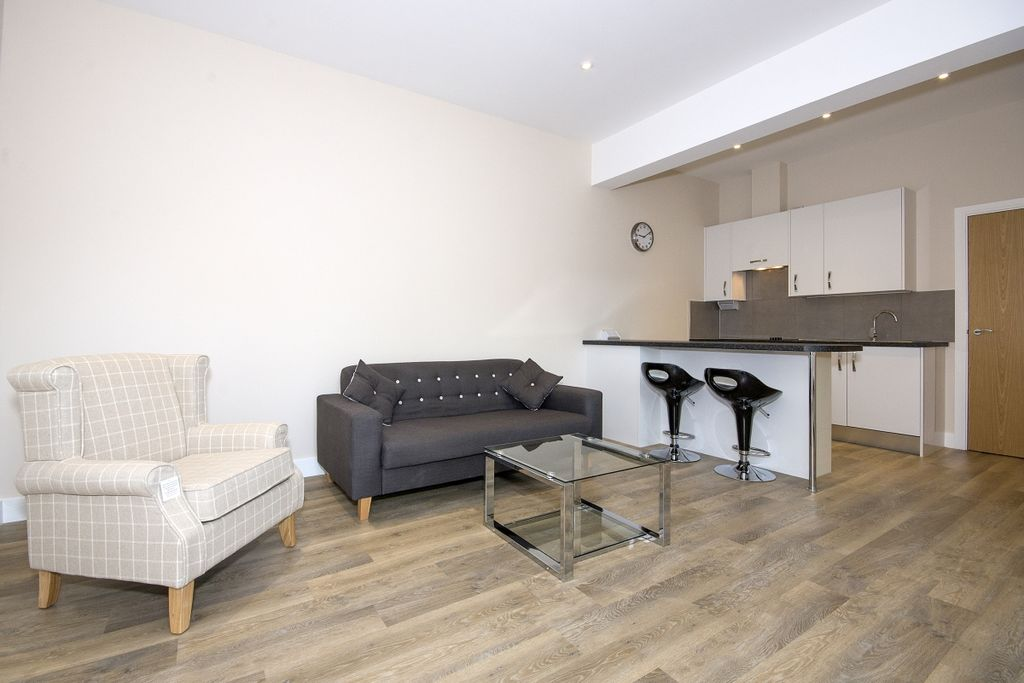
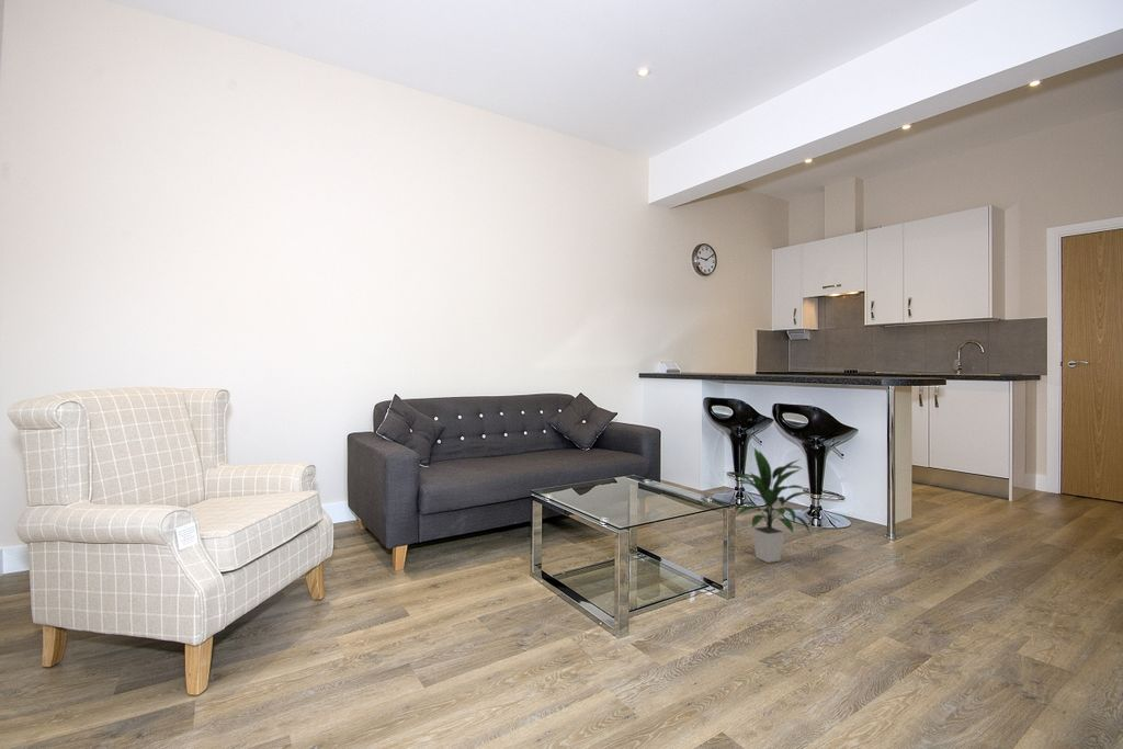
+ indoor plant (772, 503)
